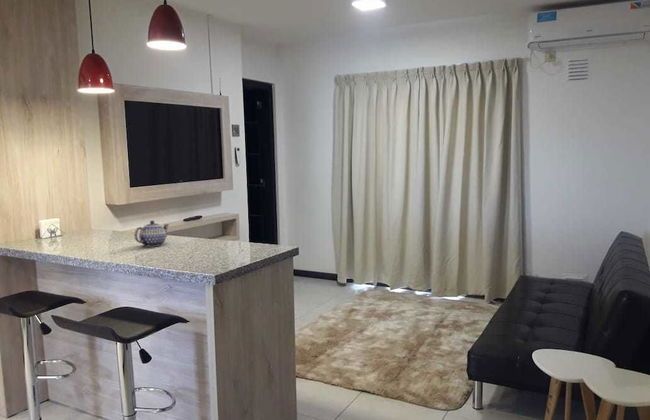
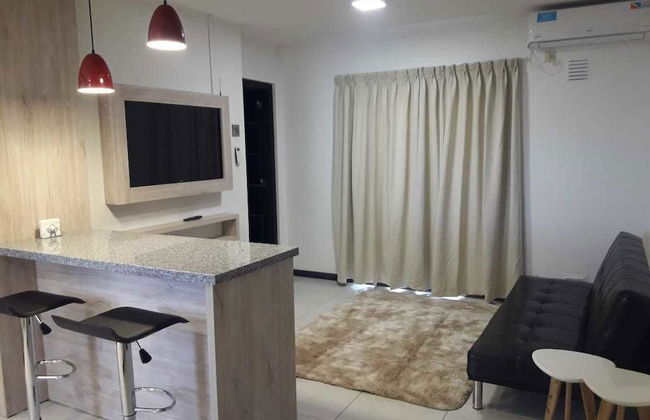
- teapot (152, 232)
